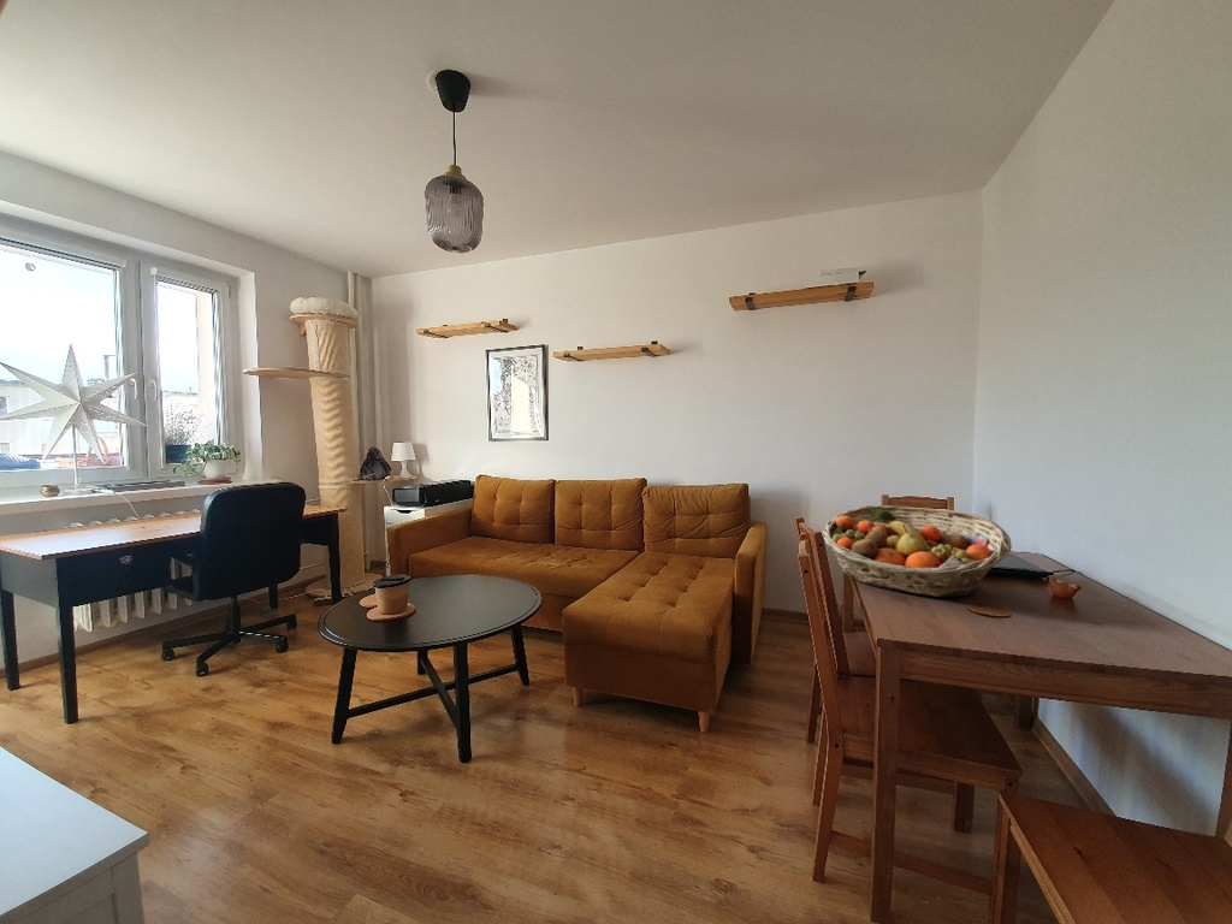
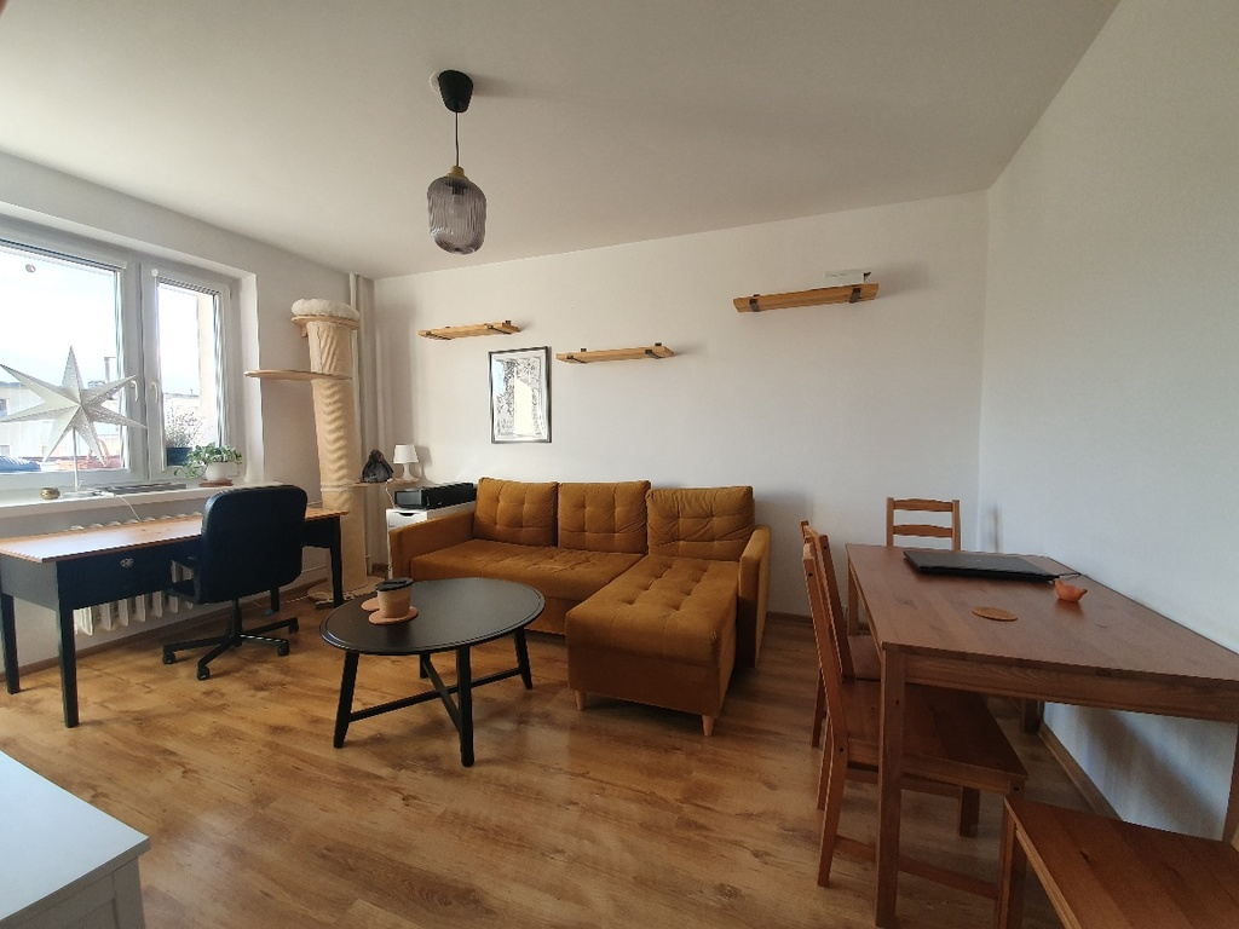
- fruit basket (907, 546)
